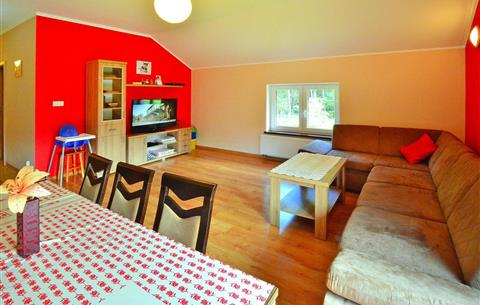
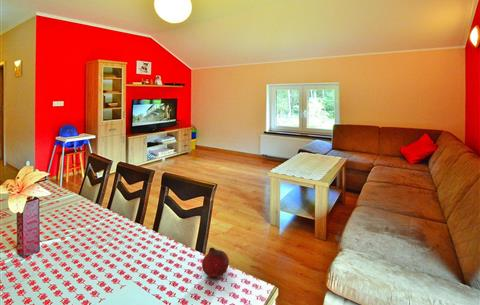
+ fruit (215, 262)
